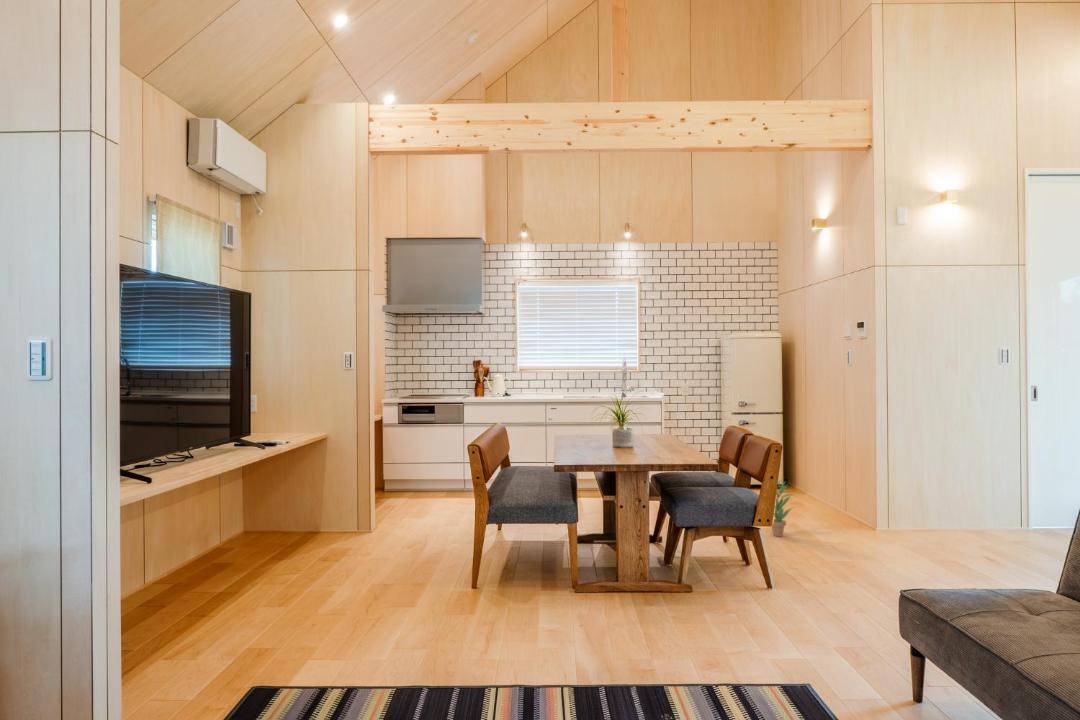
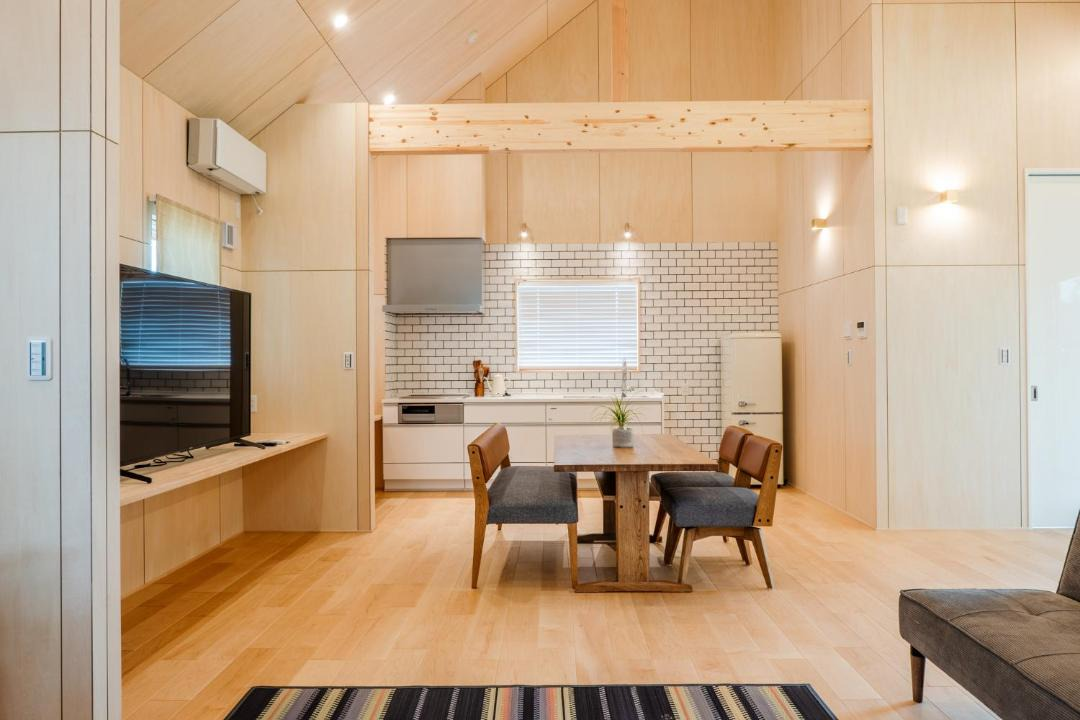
- potted plant (777, 506)
